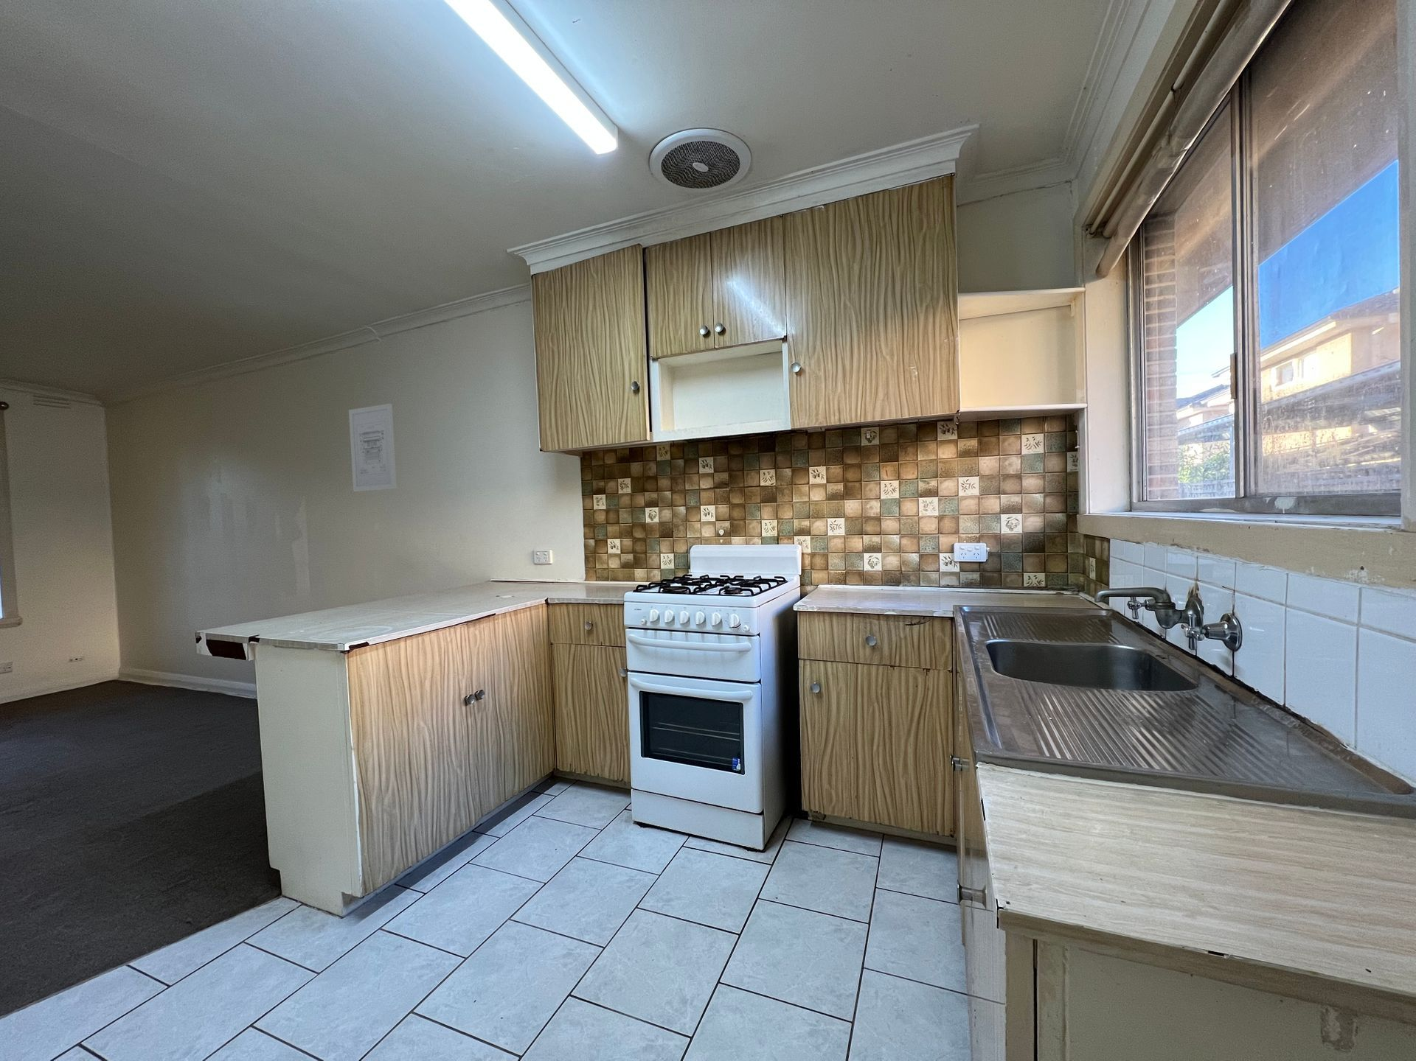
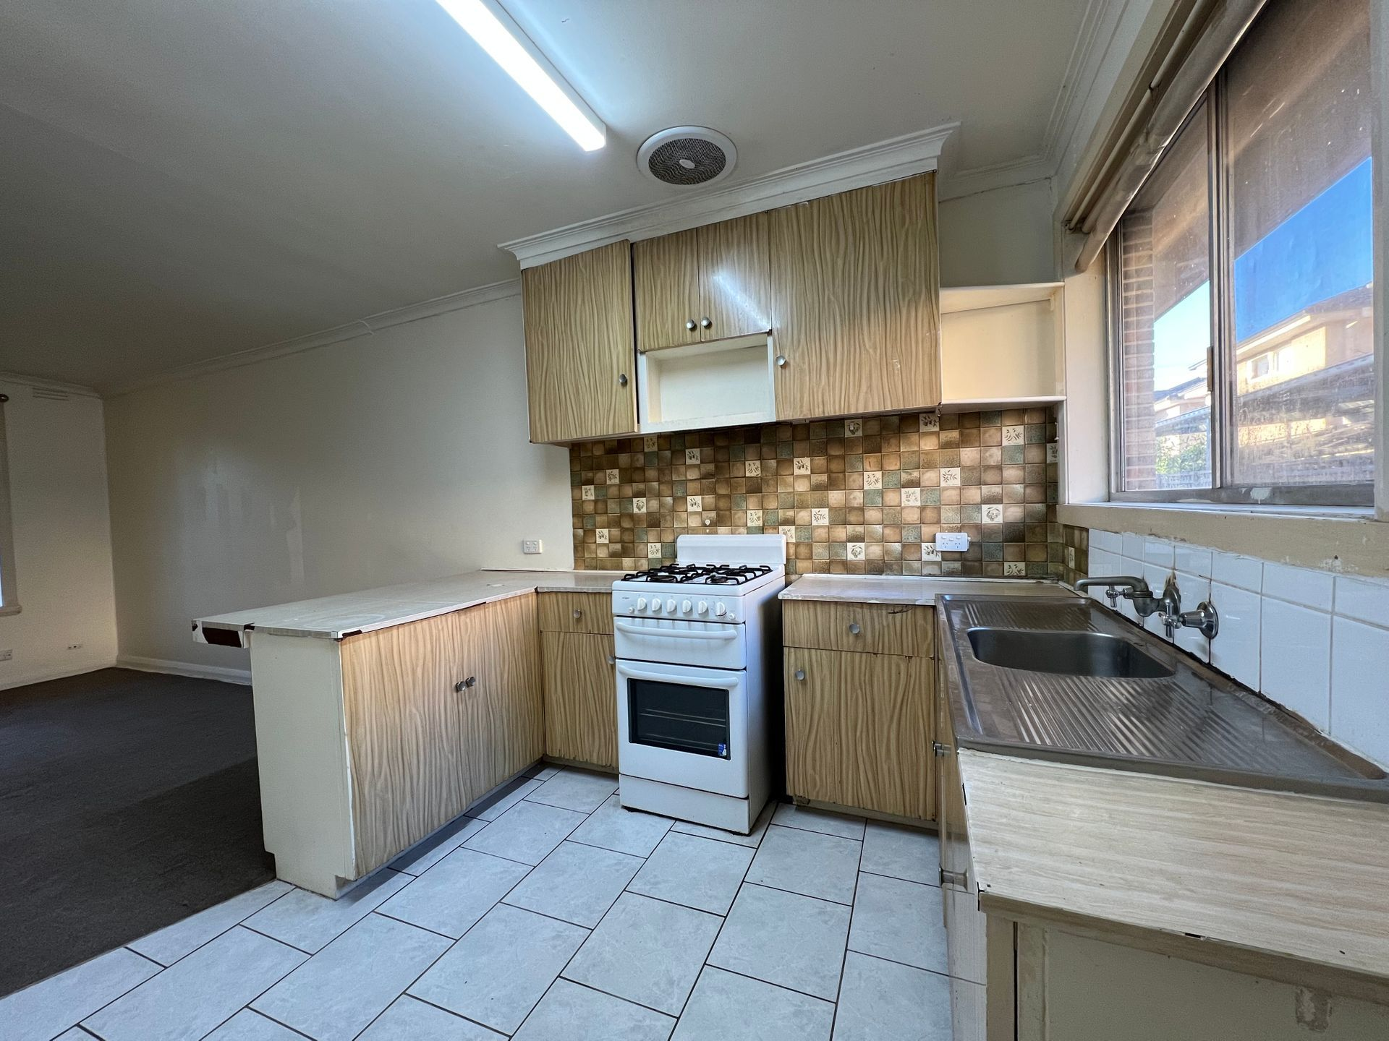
- wall art (371, 448)
